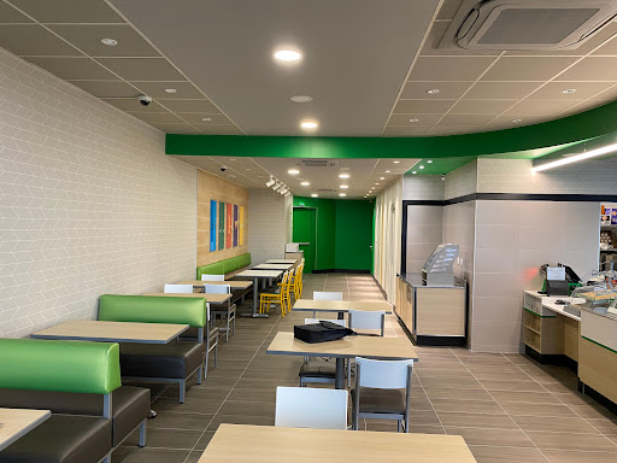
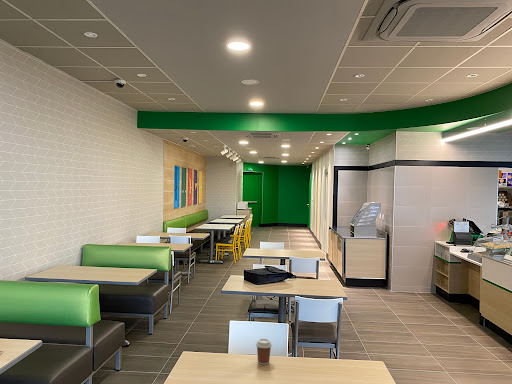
+ coffee cup (263, 351)
